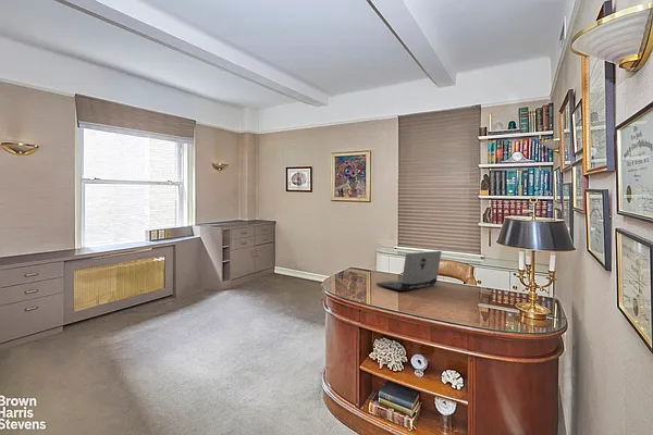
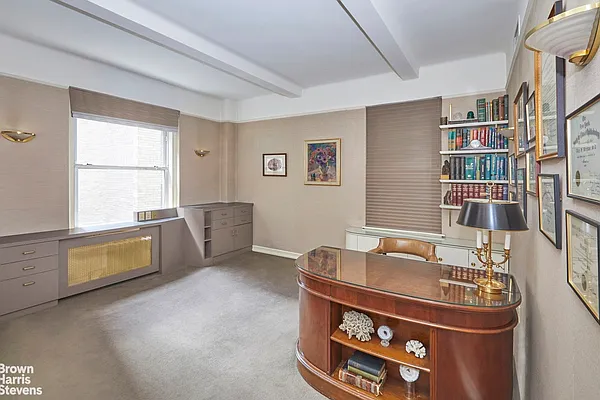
- laptop computer (408, 268)
